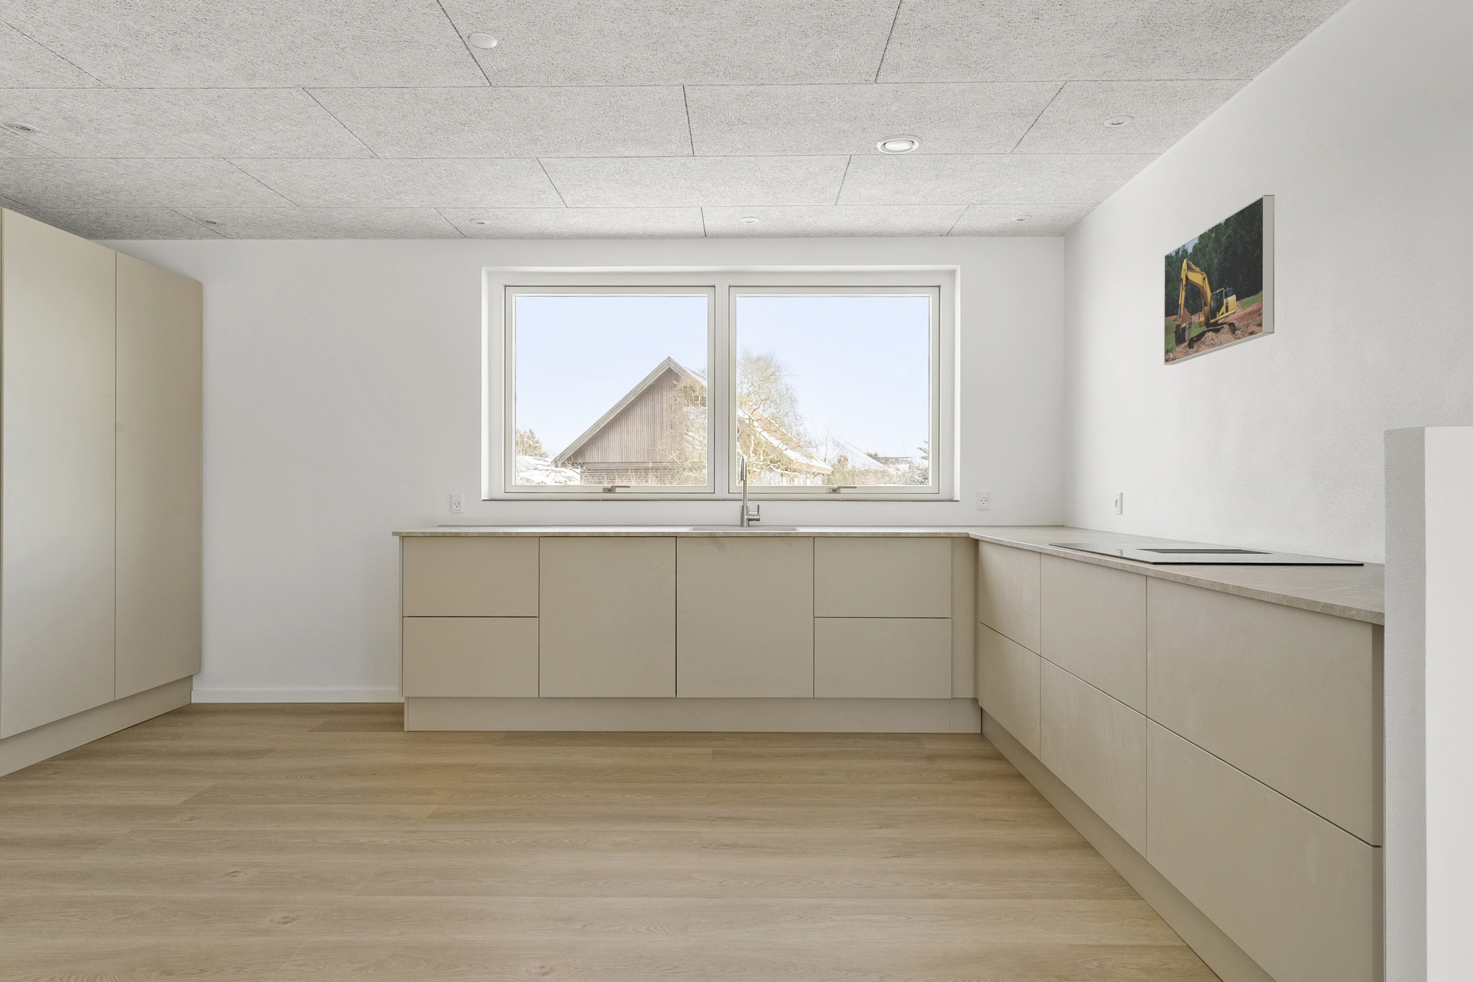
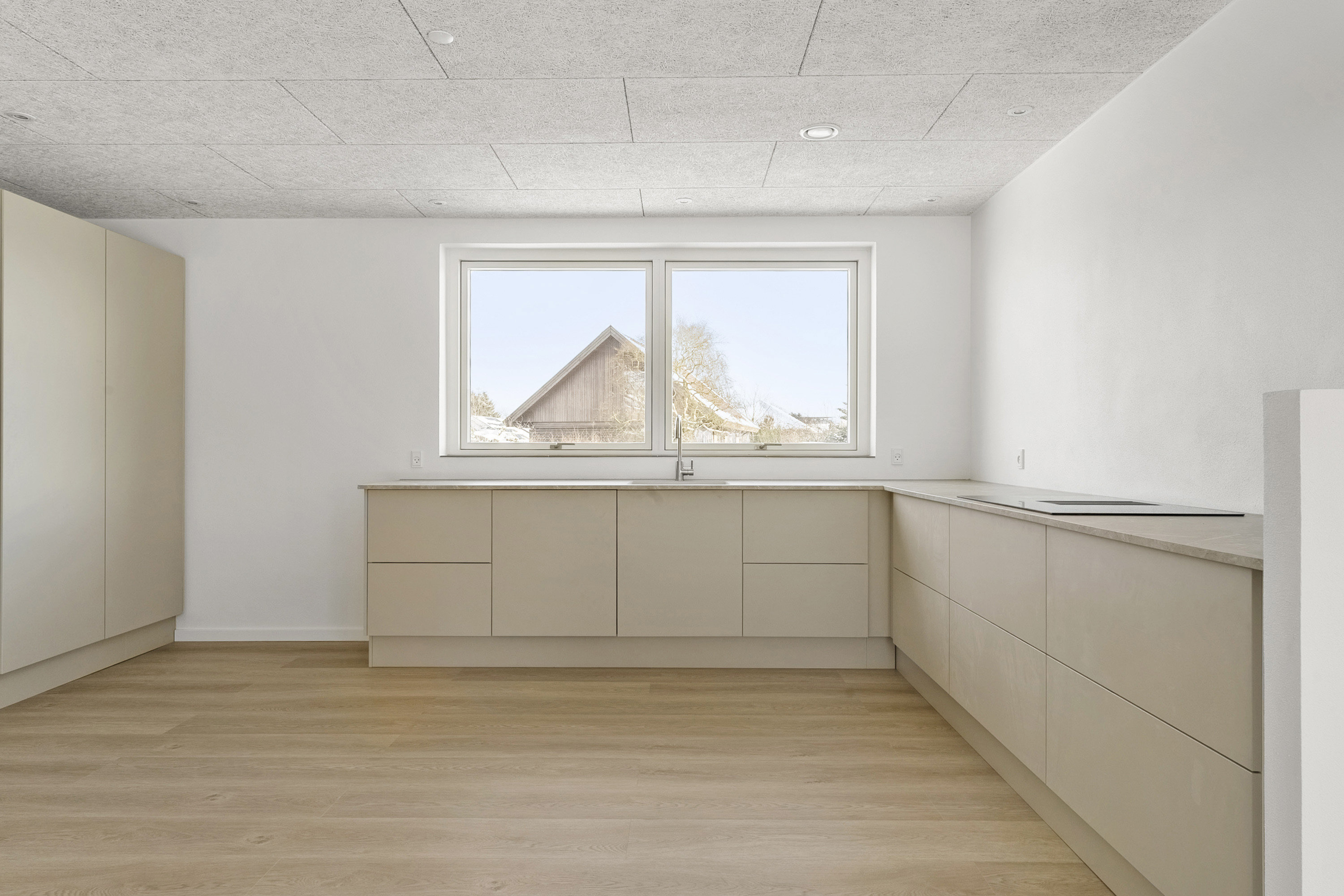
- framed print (1213, 289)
